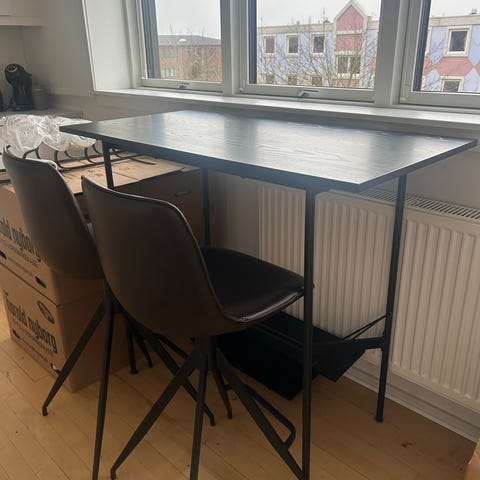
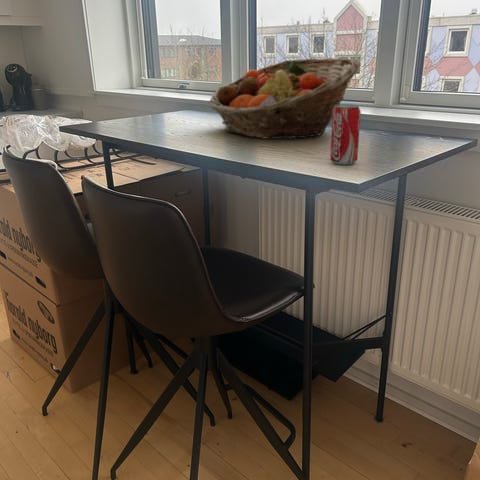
+ fruit basket (280, 95)
+ beverage can (345, 134)
